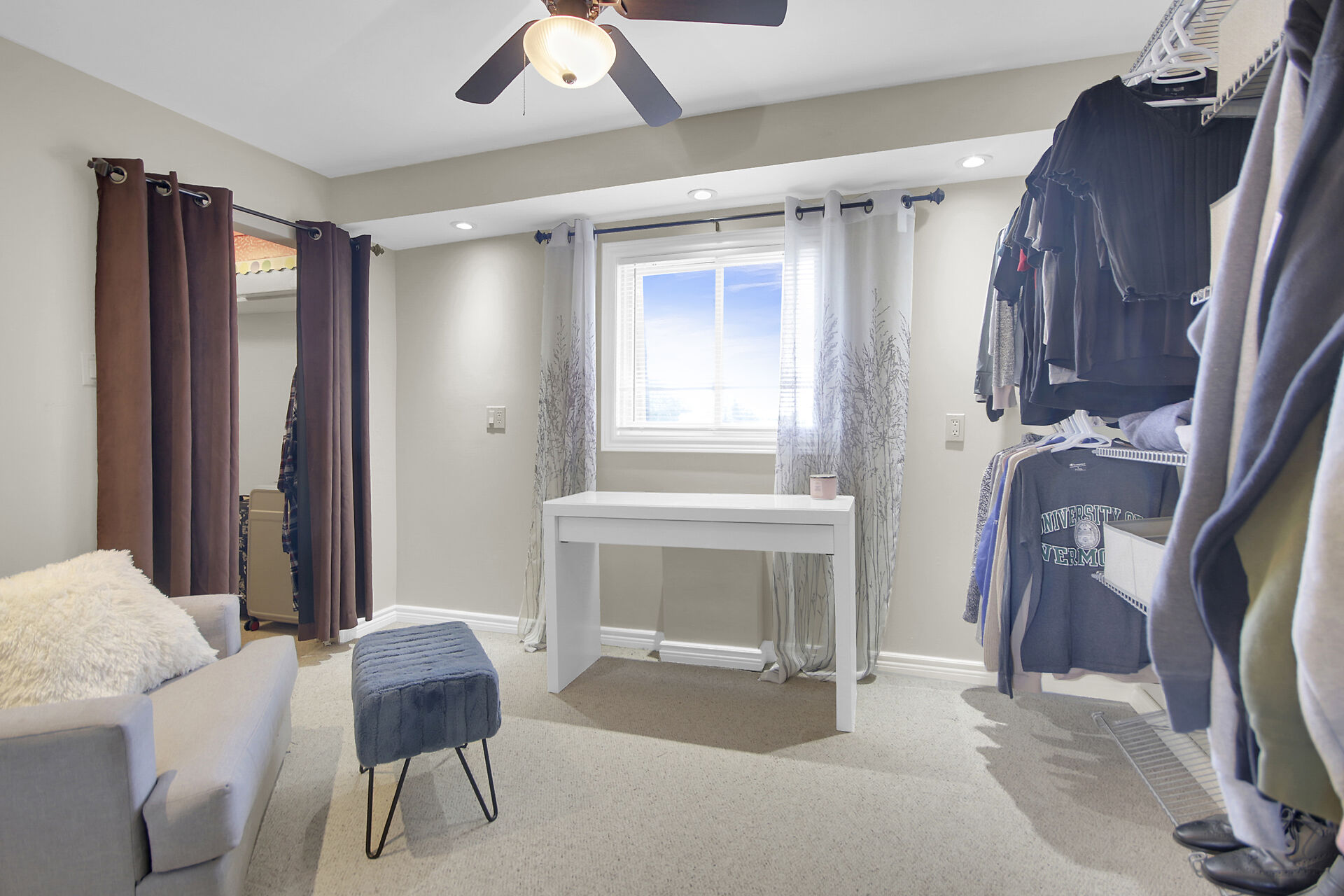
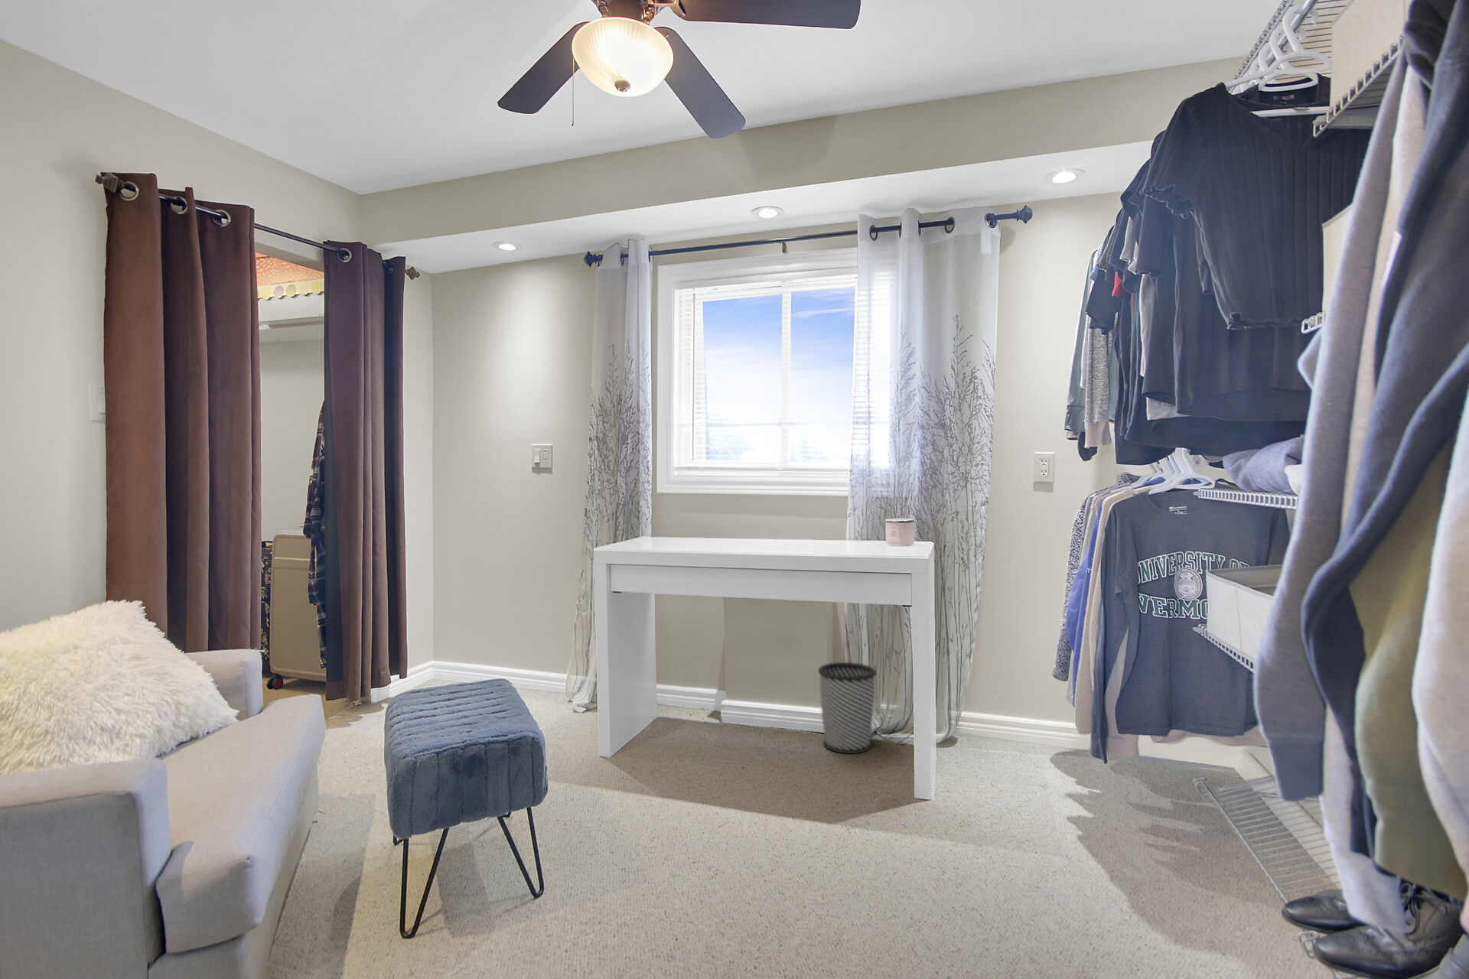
+ wastebasket (847, 707)
